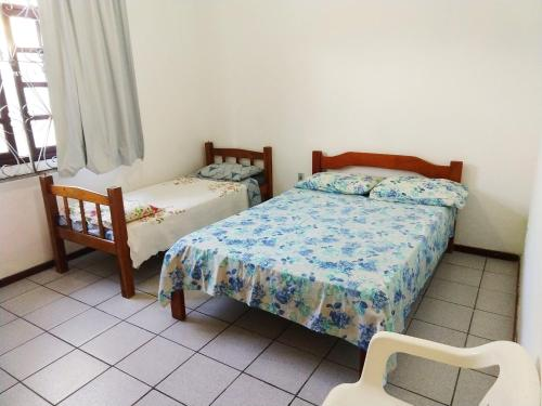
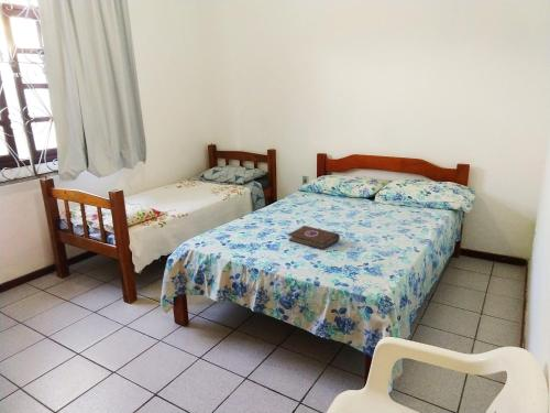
+ book (314, 236)
